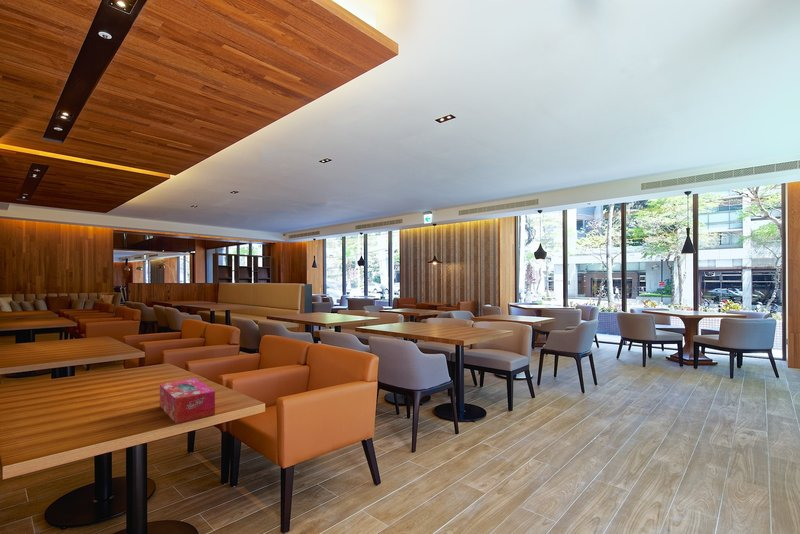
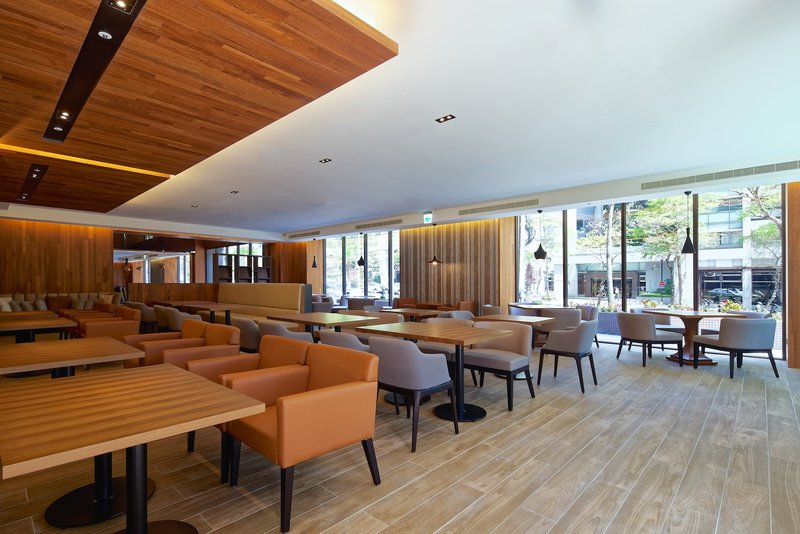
- tissue box (186, 398)
